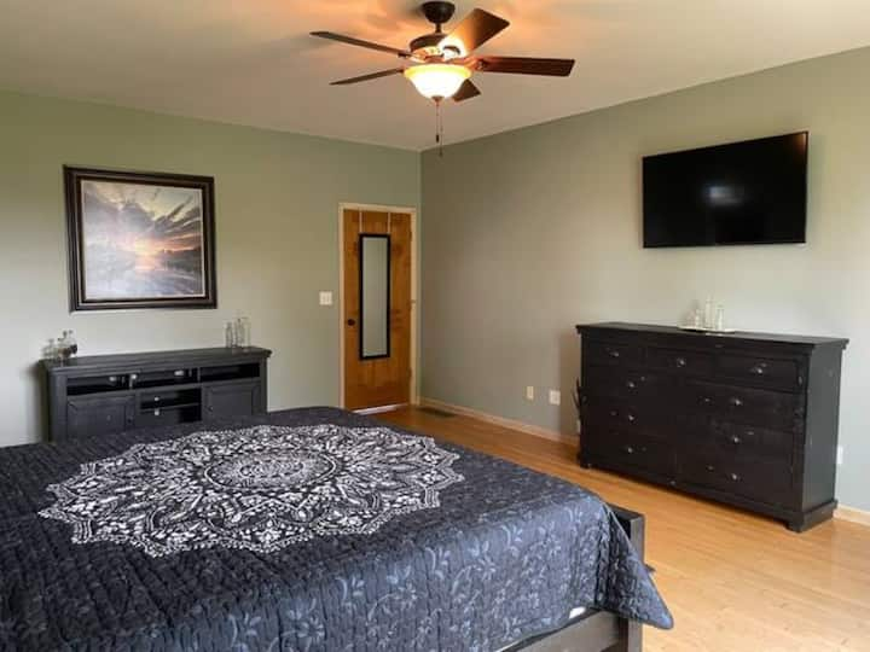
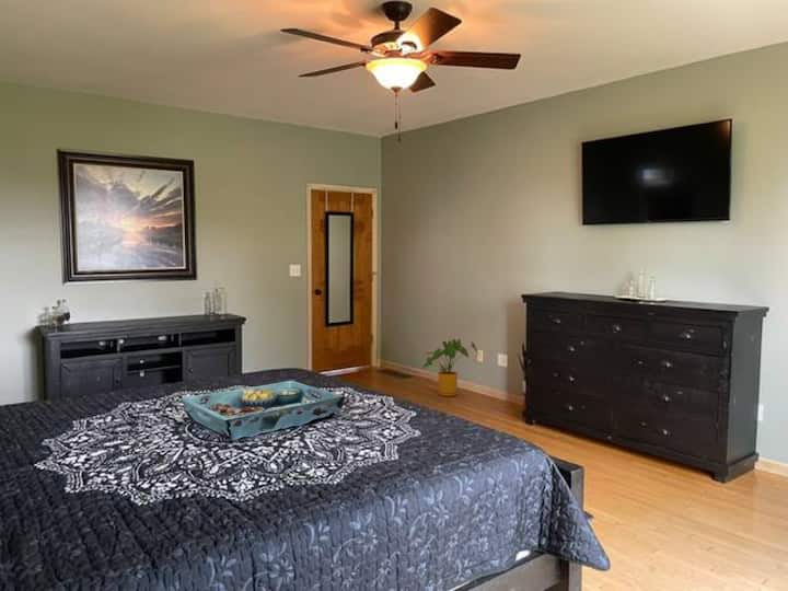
+ house plant (448, 366)
+ serving tray (263, 405)
